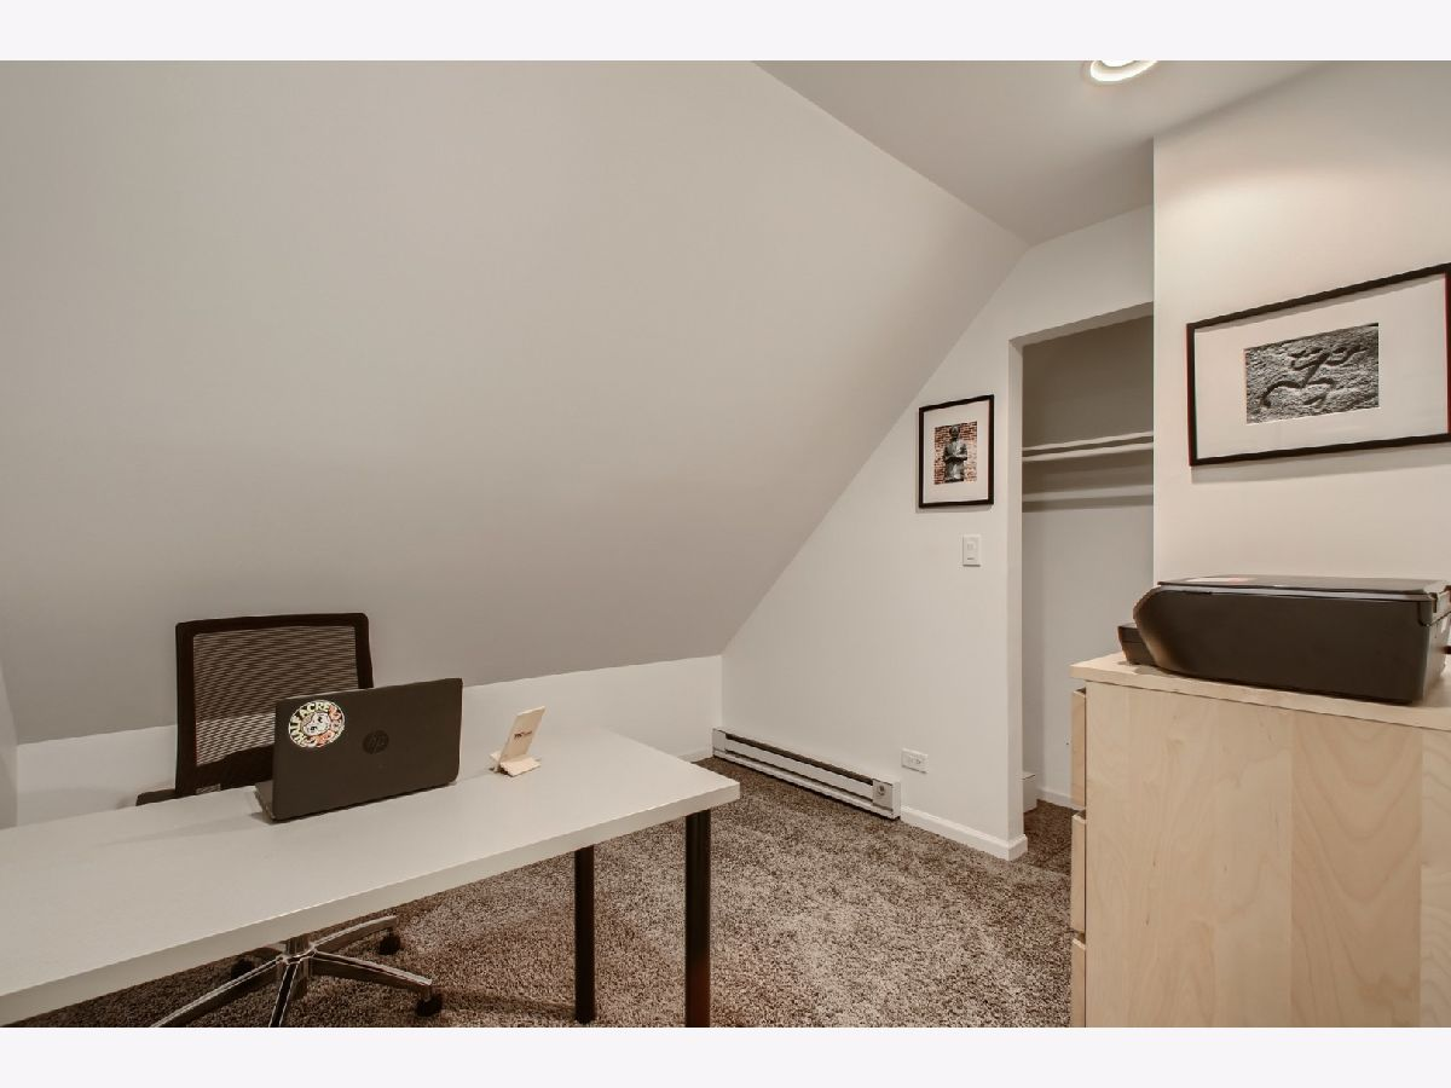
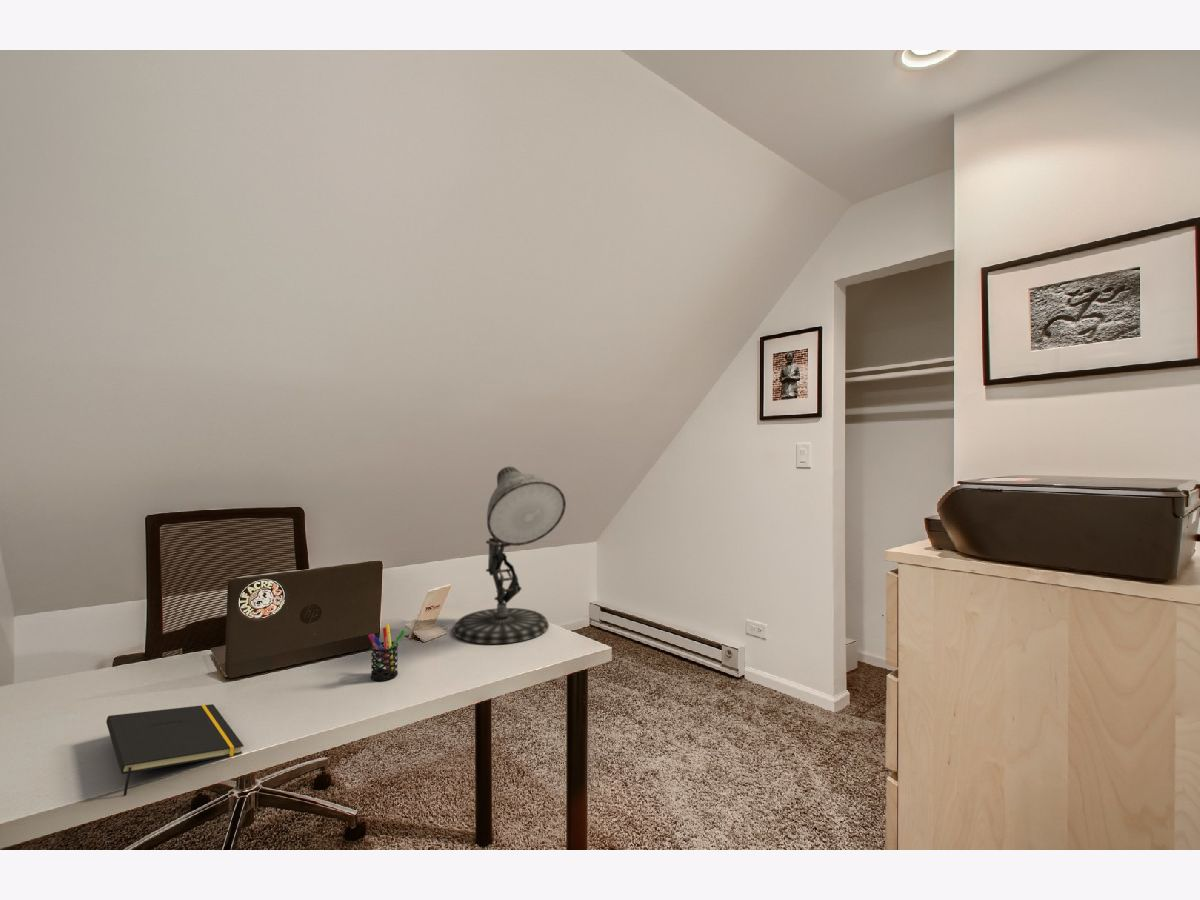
+ desk lamp (506, 546)
+ pen holder (387, 649)
+ notepad (173, 734)
